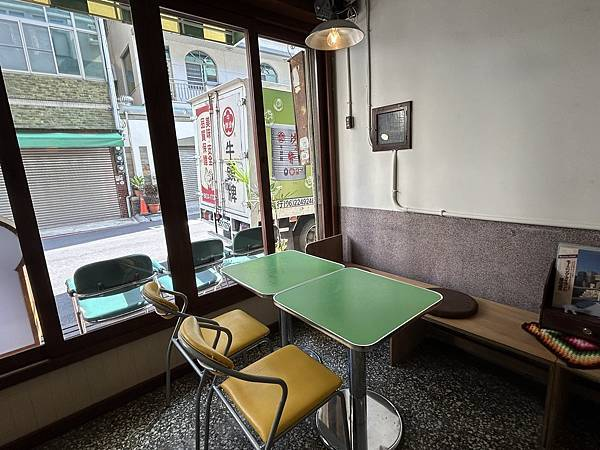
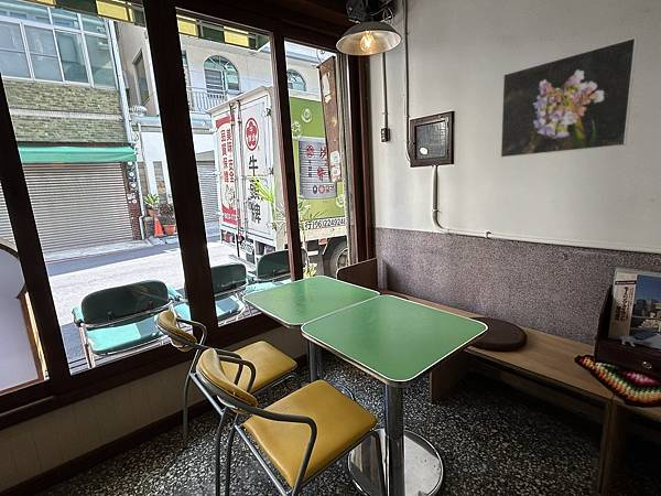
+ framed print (559, 106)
